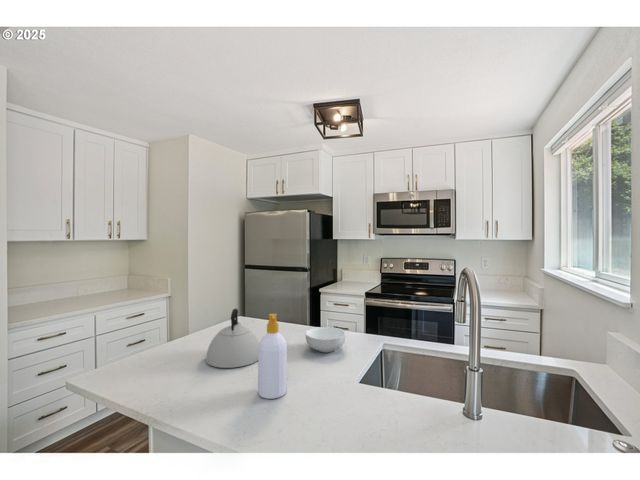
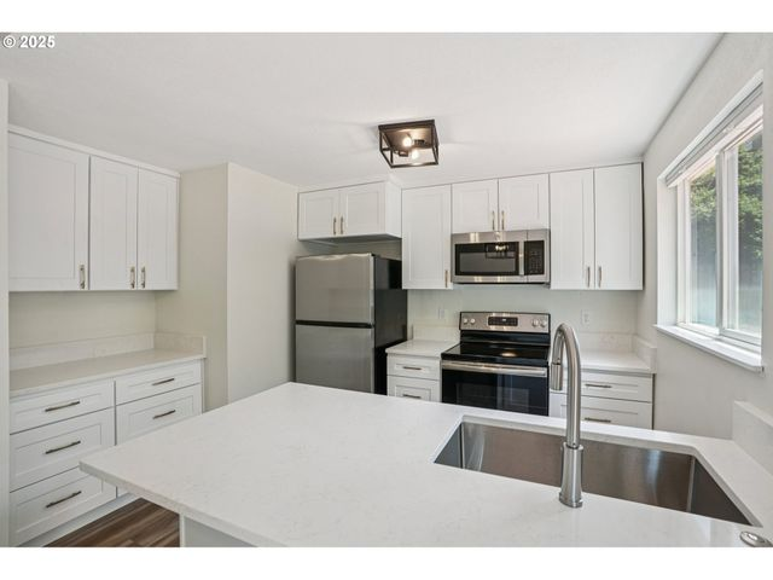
- soap bottle (272, 353)
- kettle (234, 332)
- cereal bowl (325, 340)
